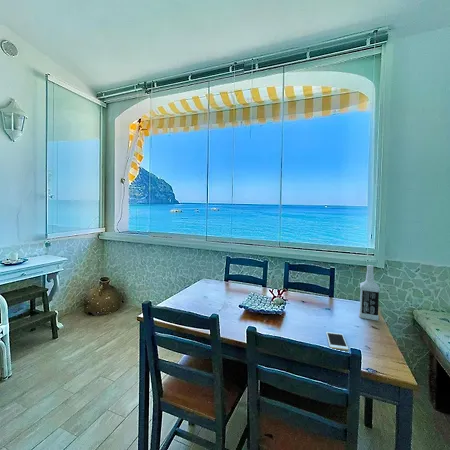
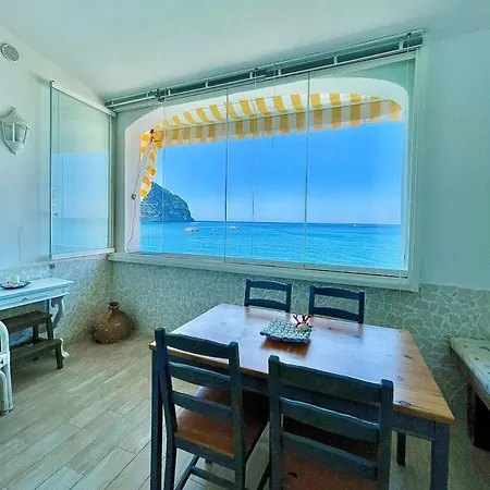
- cell phone (336, 340)
- vodka (369, 291)
